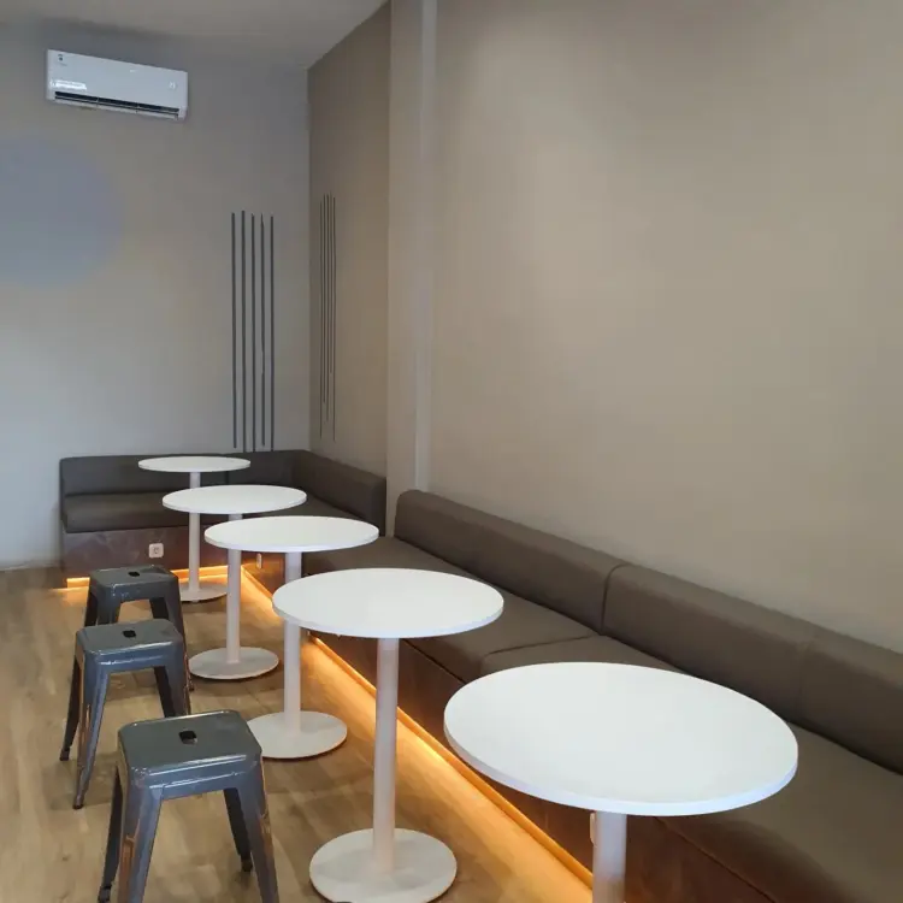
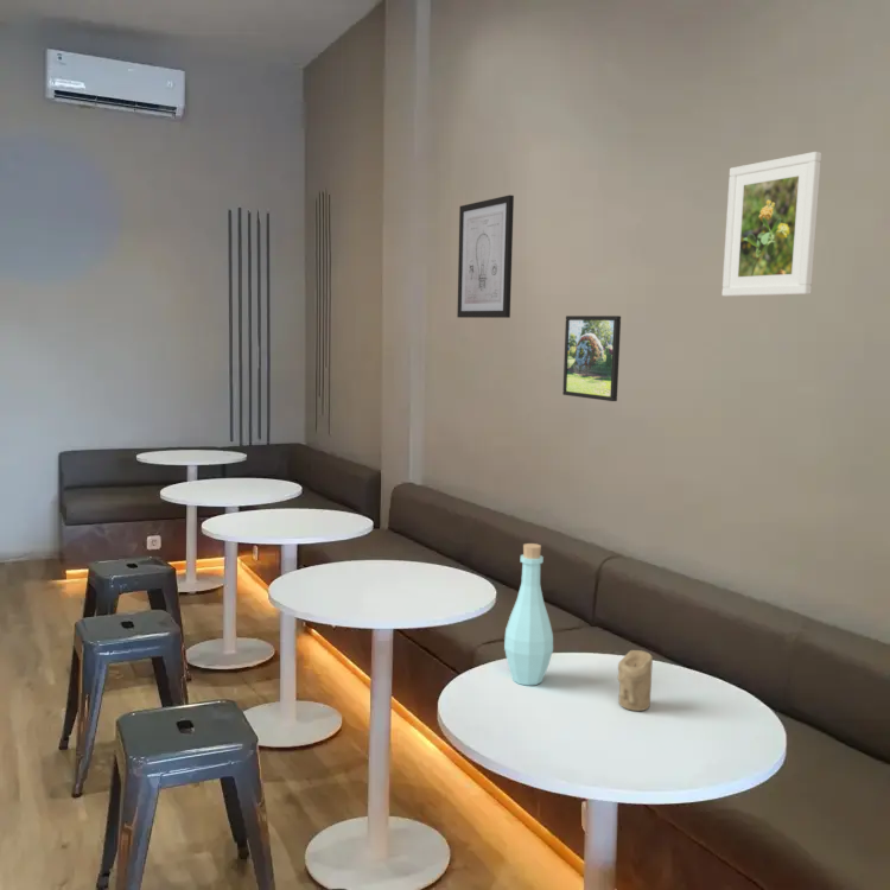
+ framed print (590, 357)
+ wall art (483, 259)
+ bottle (529, 612)
+ candle (634, 680)
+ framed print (768, 228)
